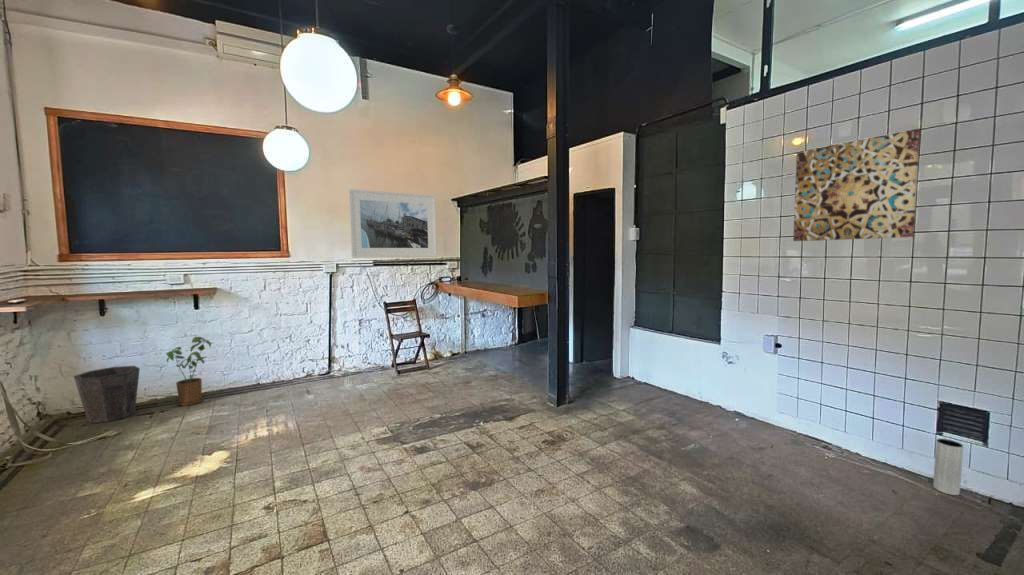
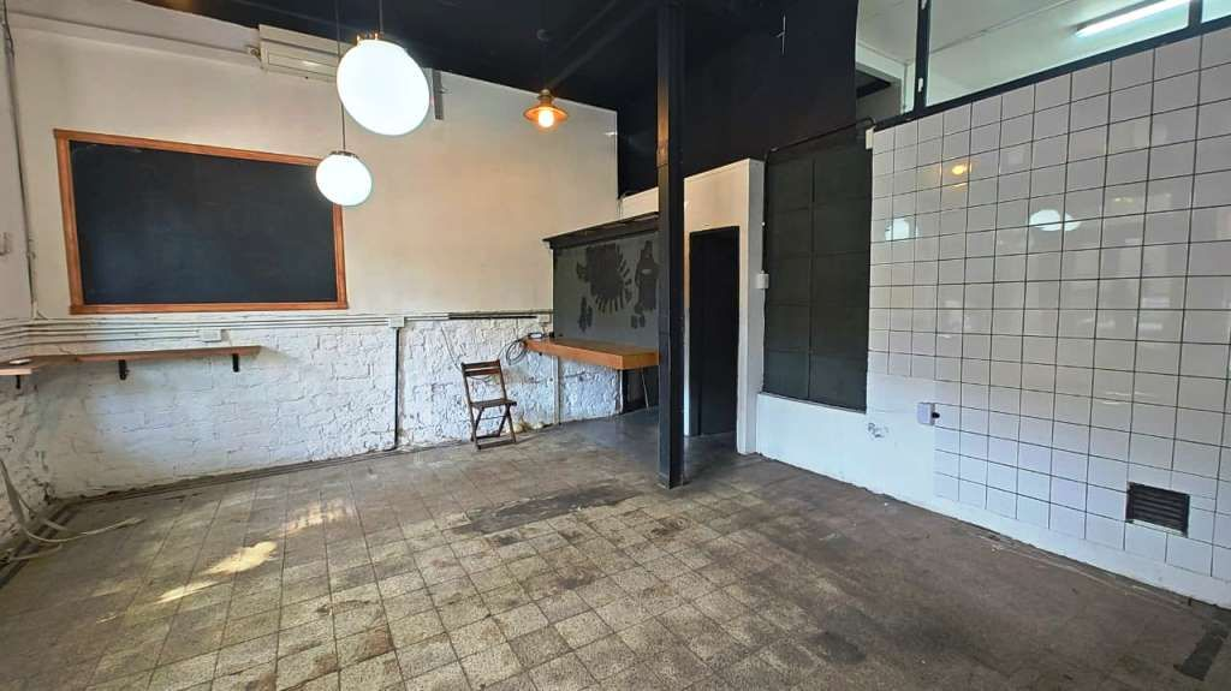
- wall art (850, 191)
- vase (947, 466)
- waste bin (109, 394)
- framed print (395, 225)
- house plant (190, 371)
